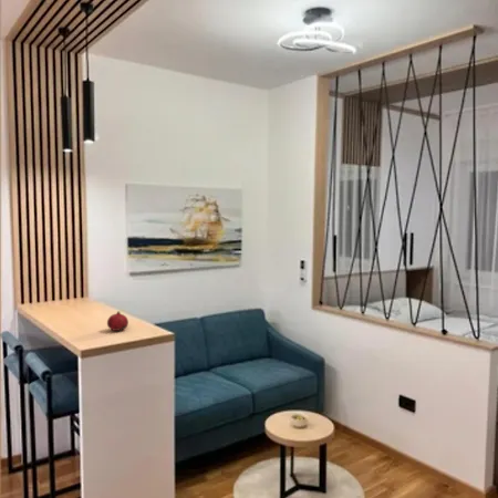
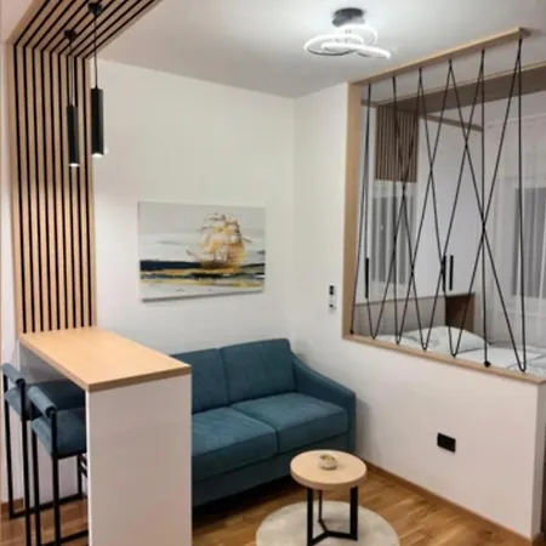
- fruit (117, 320)
